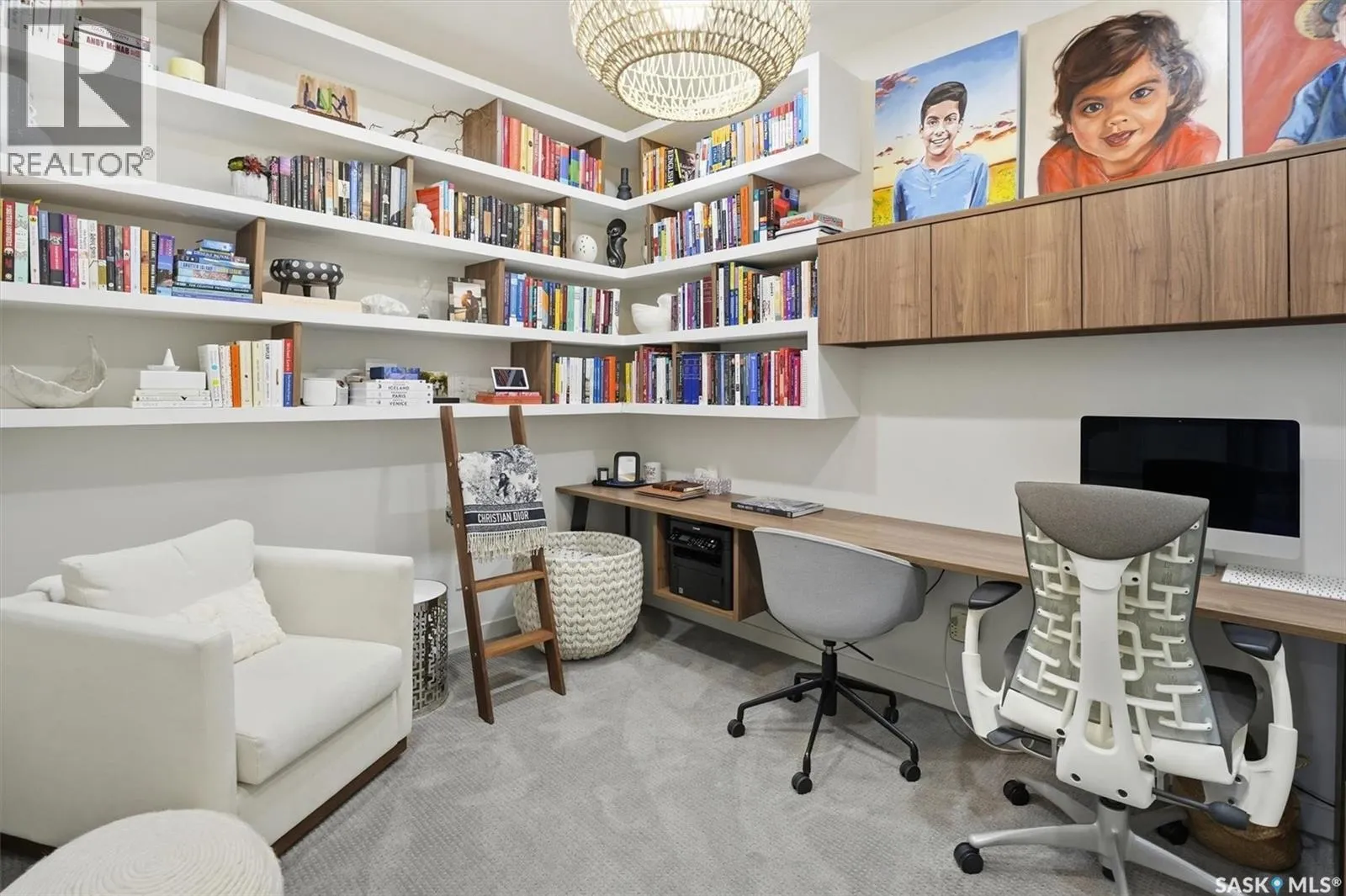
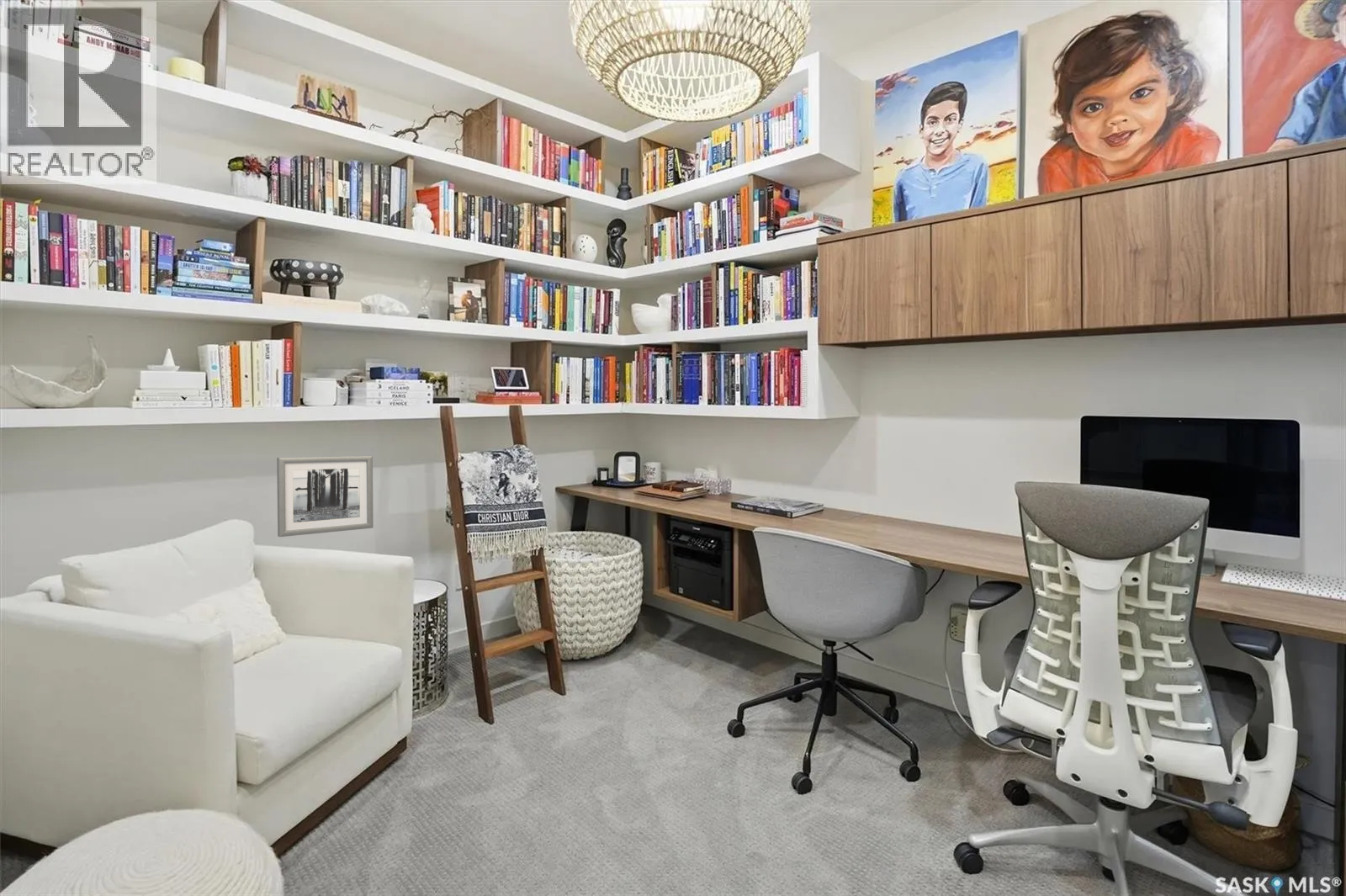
+ wall art (327, 494)
